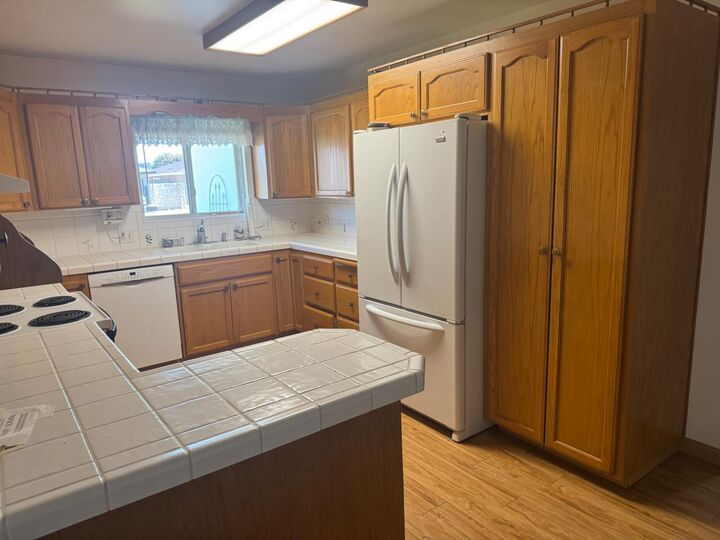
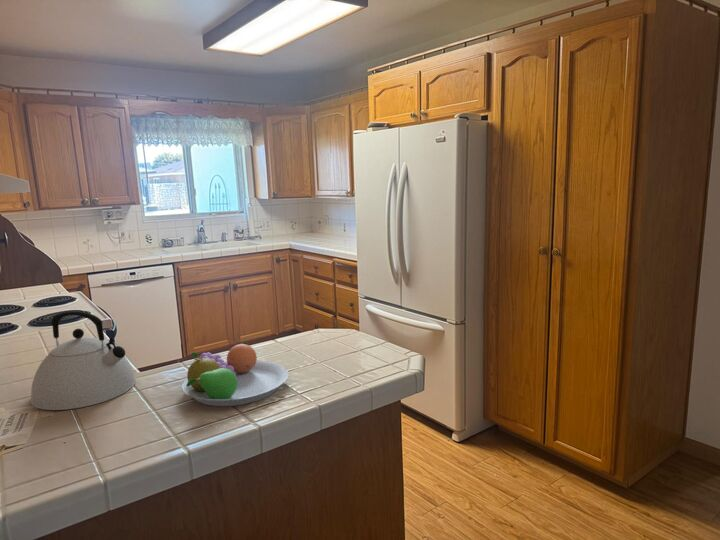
+ fruit bowl (231, 370)
+ kettle (82, 351)
